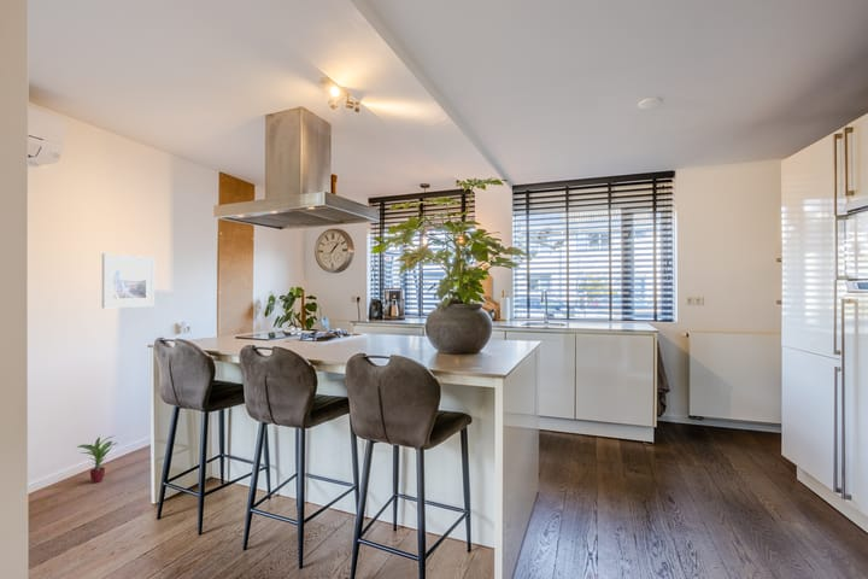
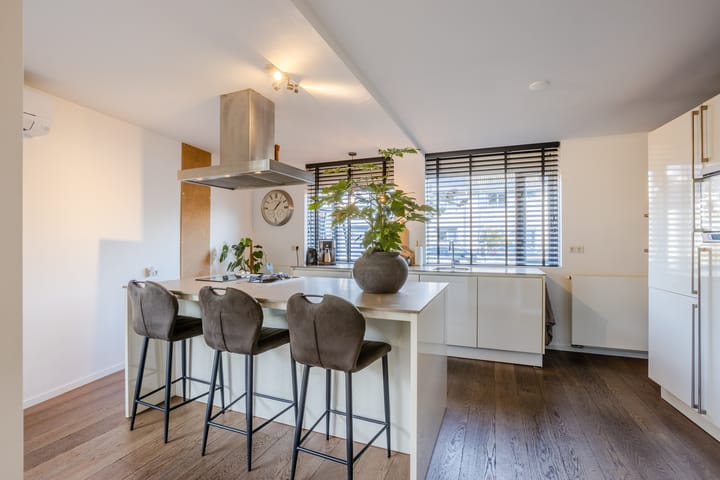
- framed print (129, 281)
- potted plant (94, 460)
